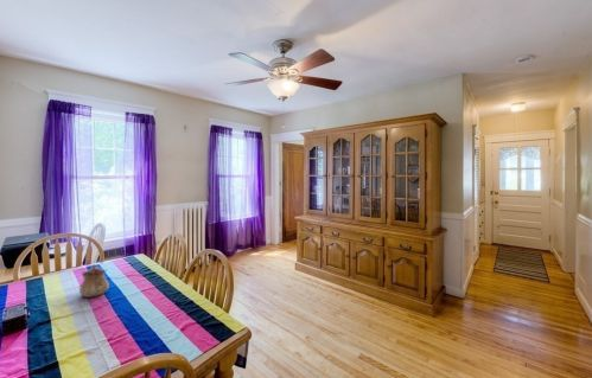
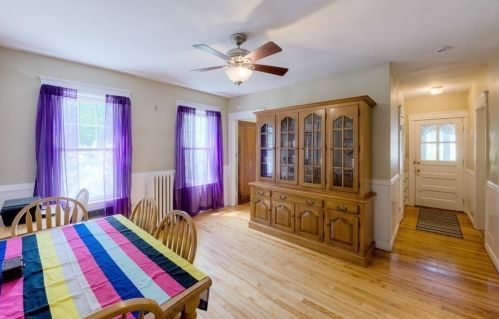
- teapot (95, 278)
